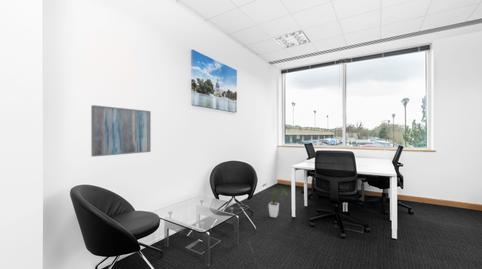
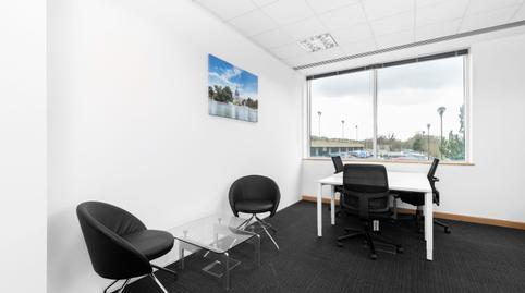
- wall art (124, 131)
- house plant (273, 201)
